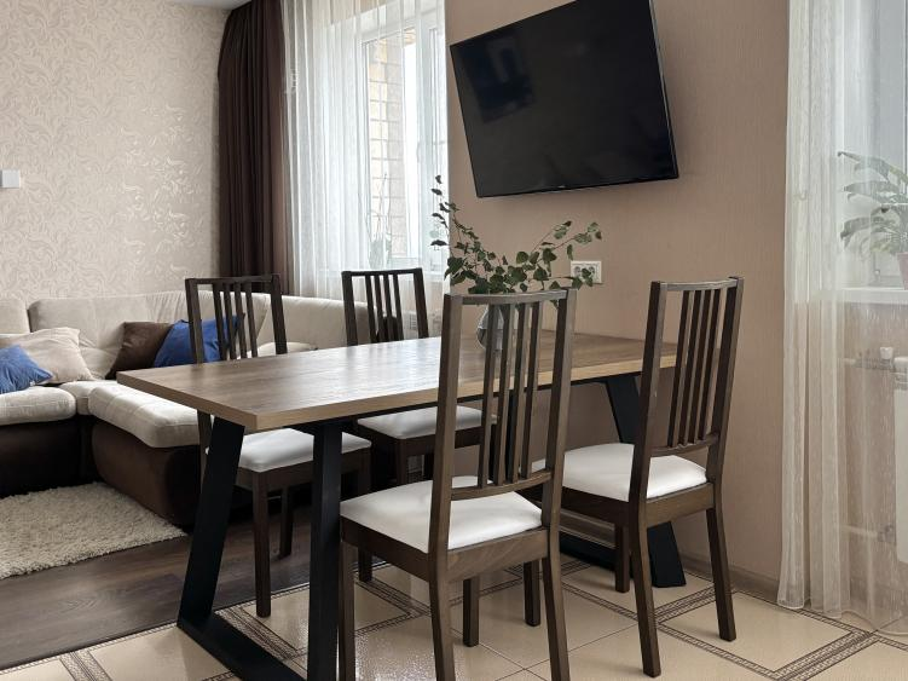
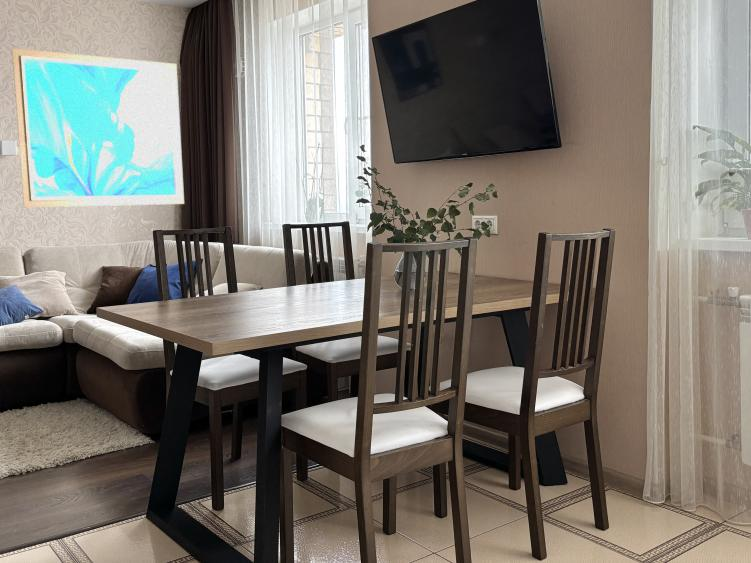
+ wall art (104, 131)
